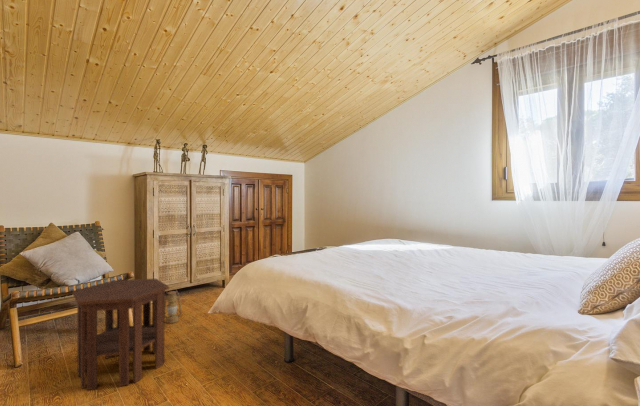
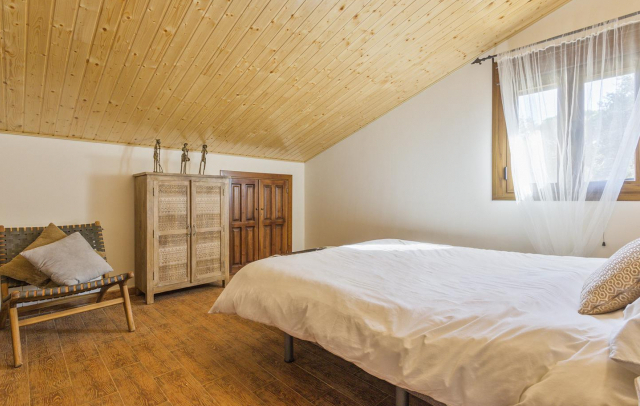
- lantern (172, 303)
- side table (122, 328)
